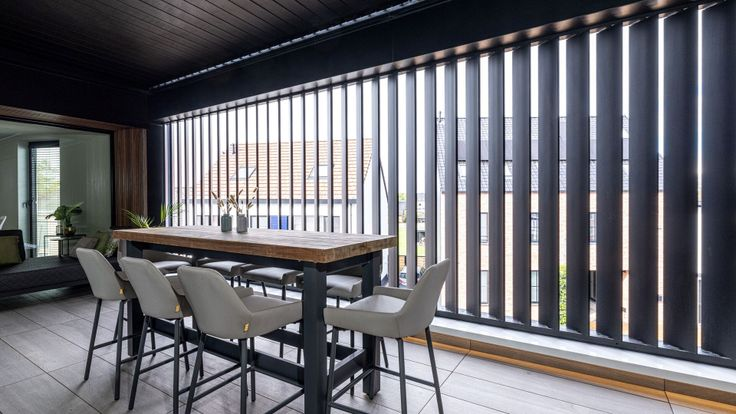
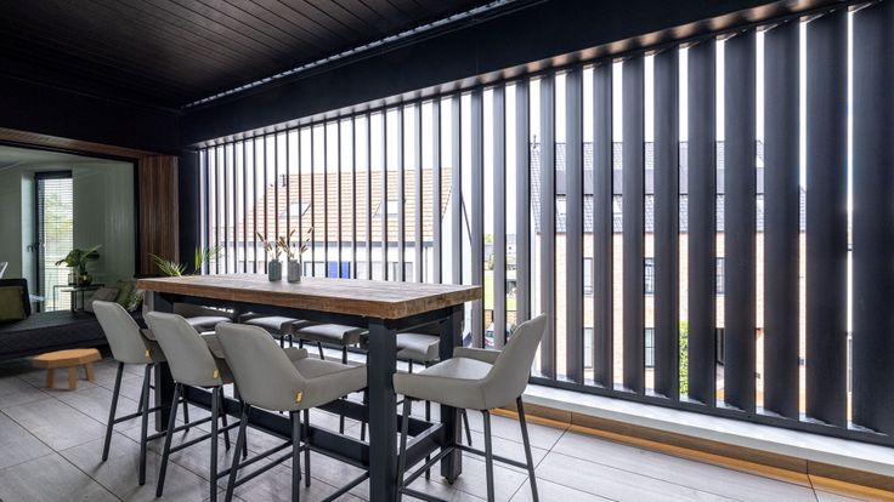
+ footstool (68, 369)
